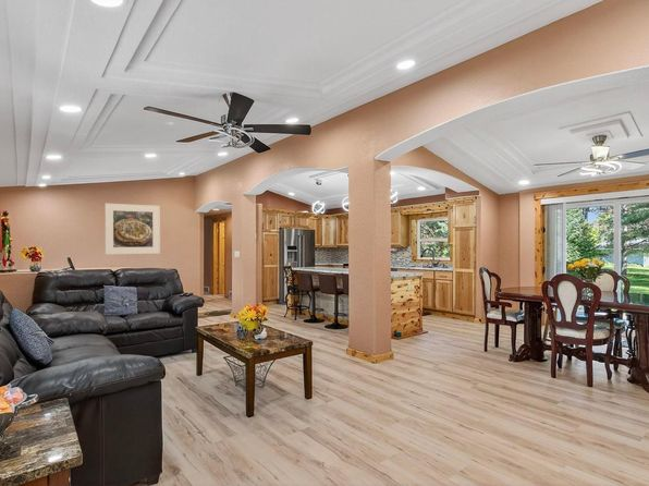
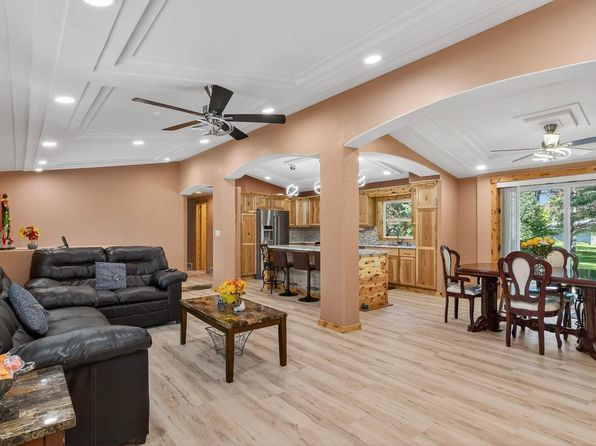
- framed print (133, 229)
